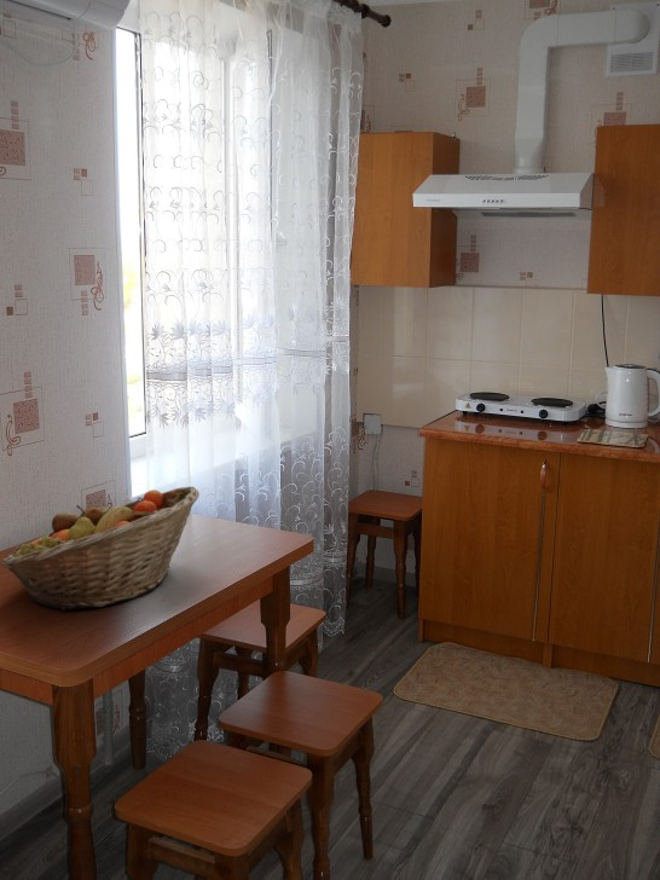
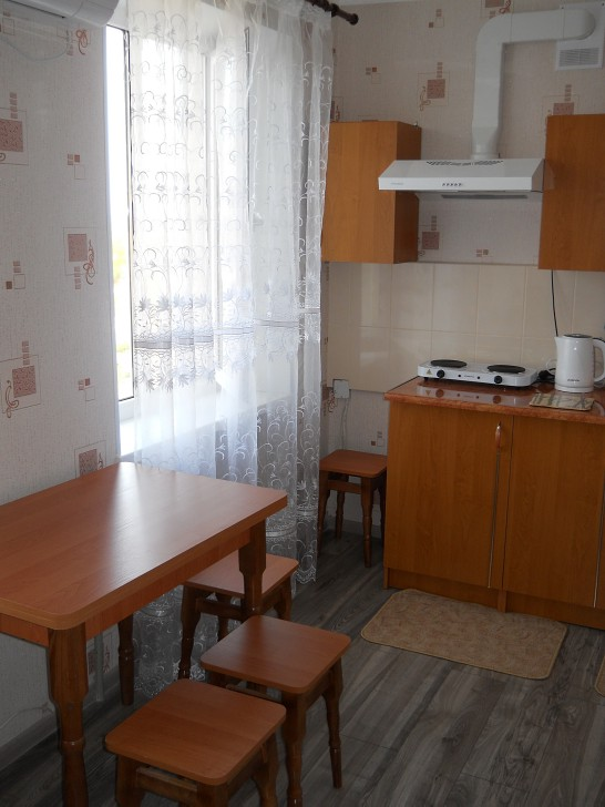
- fruit basket (106, 540)
